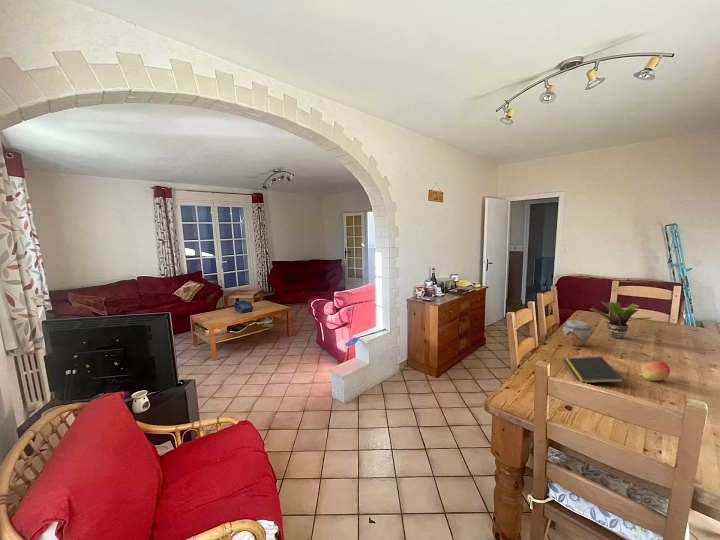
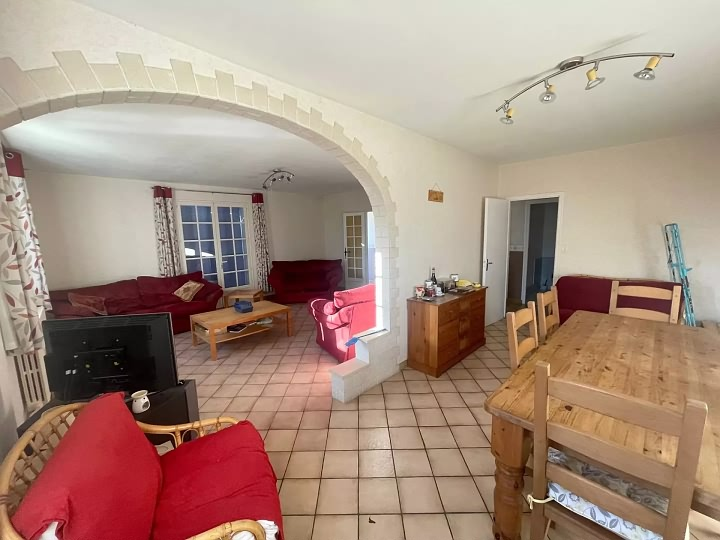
- fruit (656, 371)
- potted plant (619, 319)
- jar (577, 333)
- notepad (590, 369)
